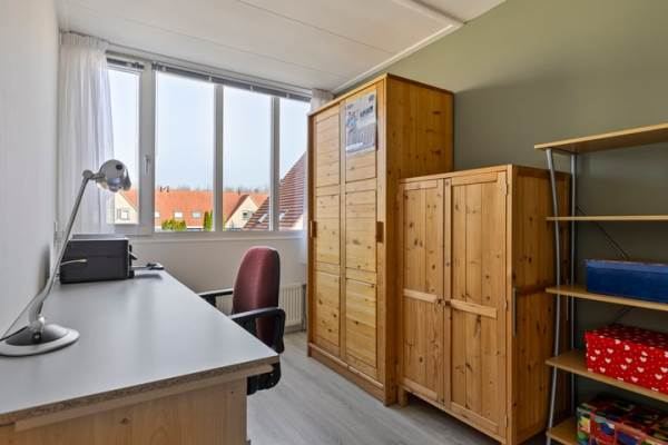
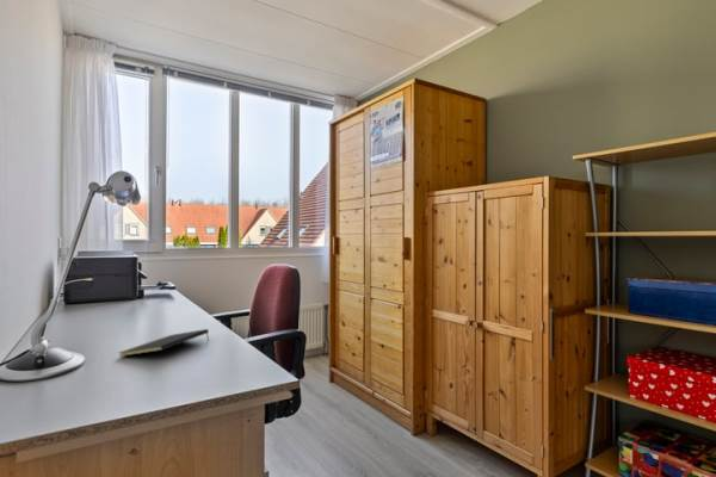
+ notepad (166, 341)
